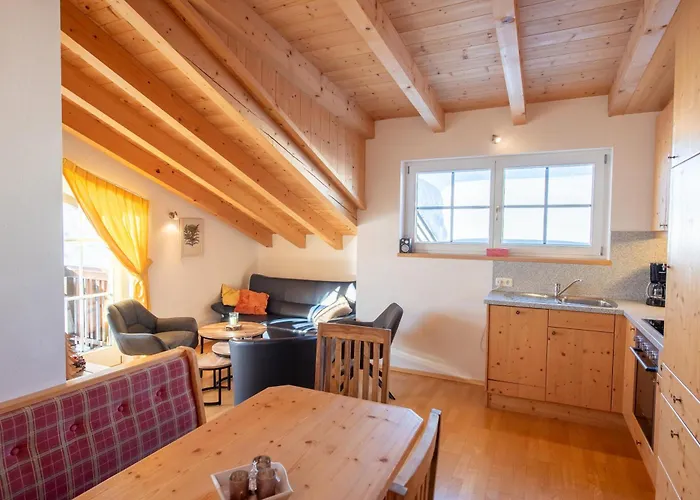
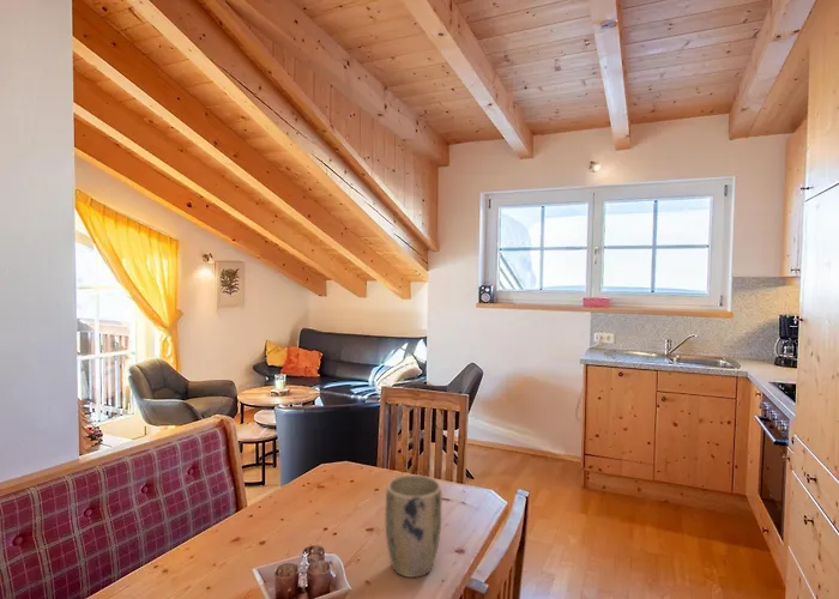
+ plant pot (412, 525)
